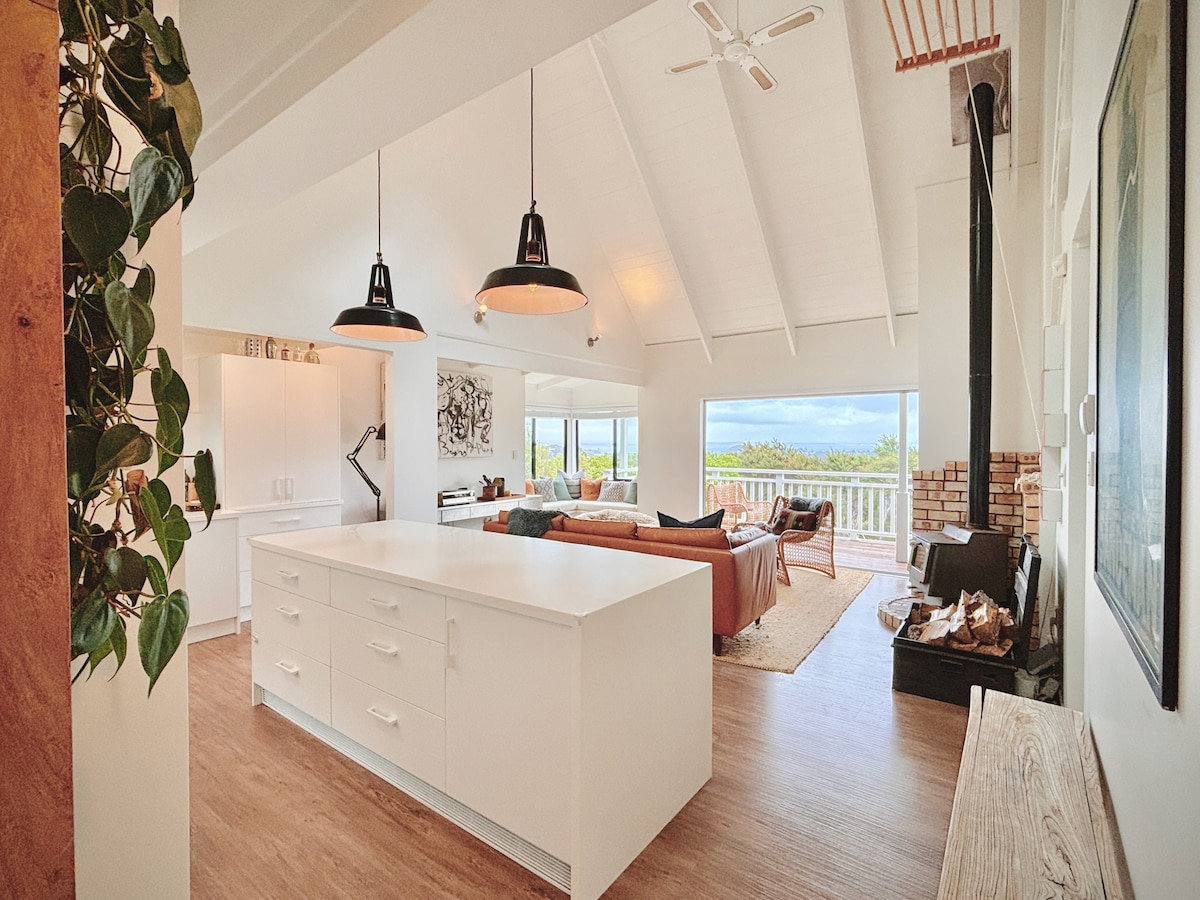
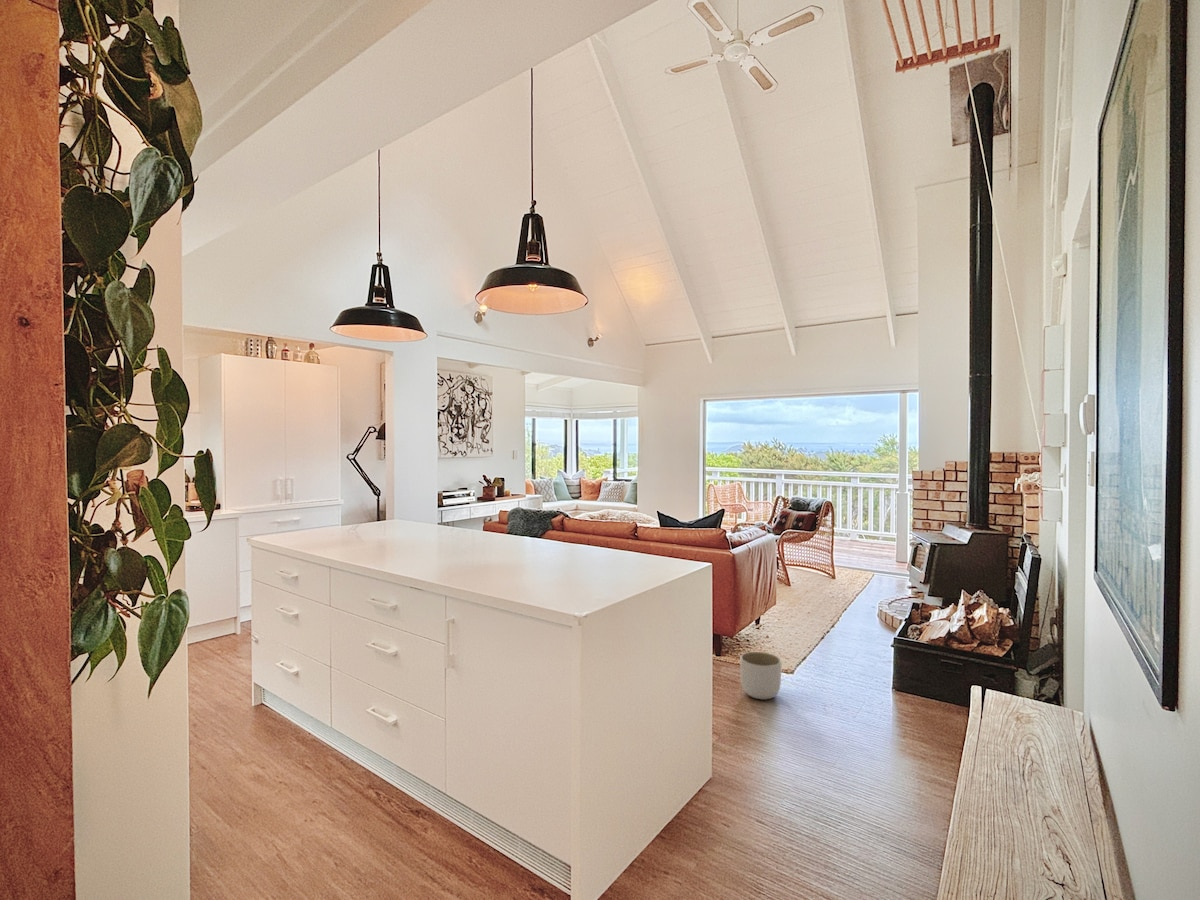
+ planter (760, 676)
